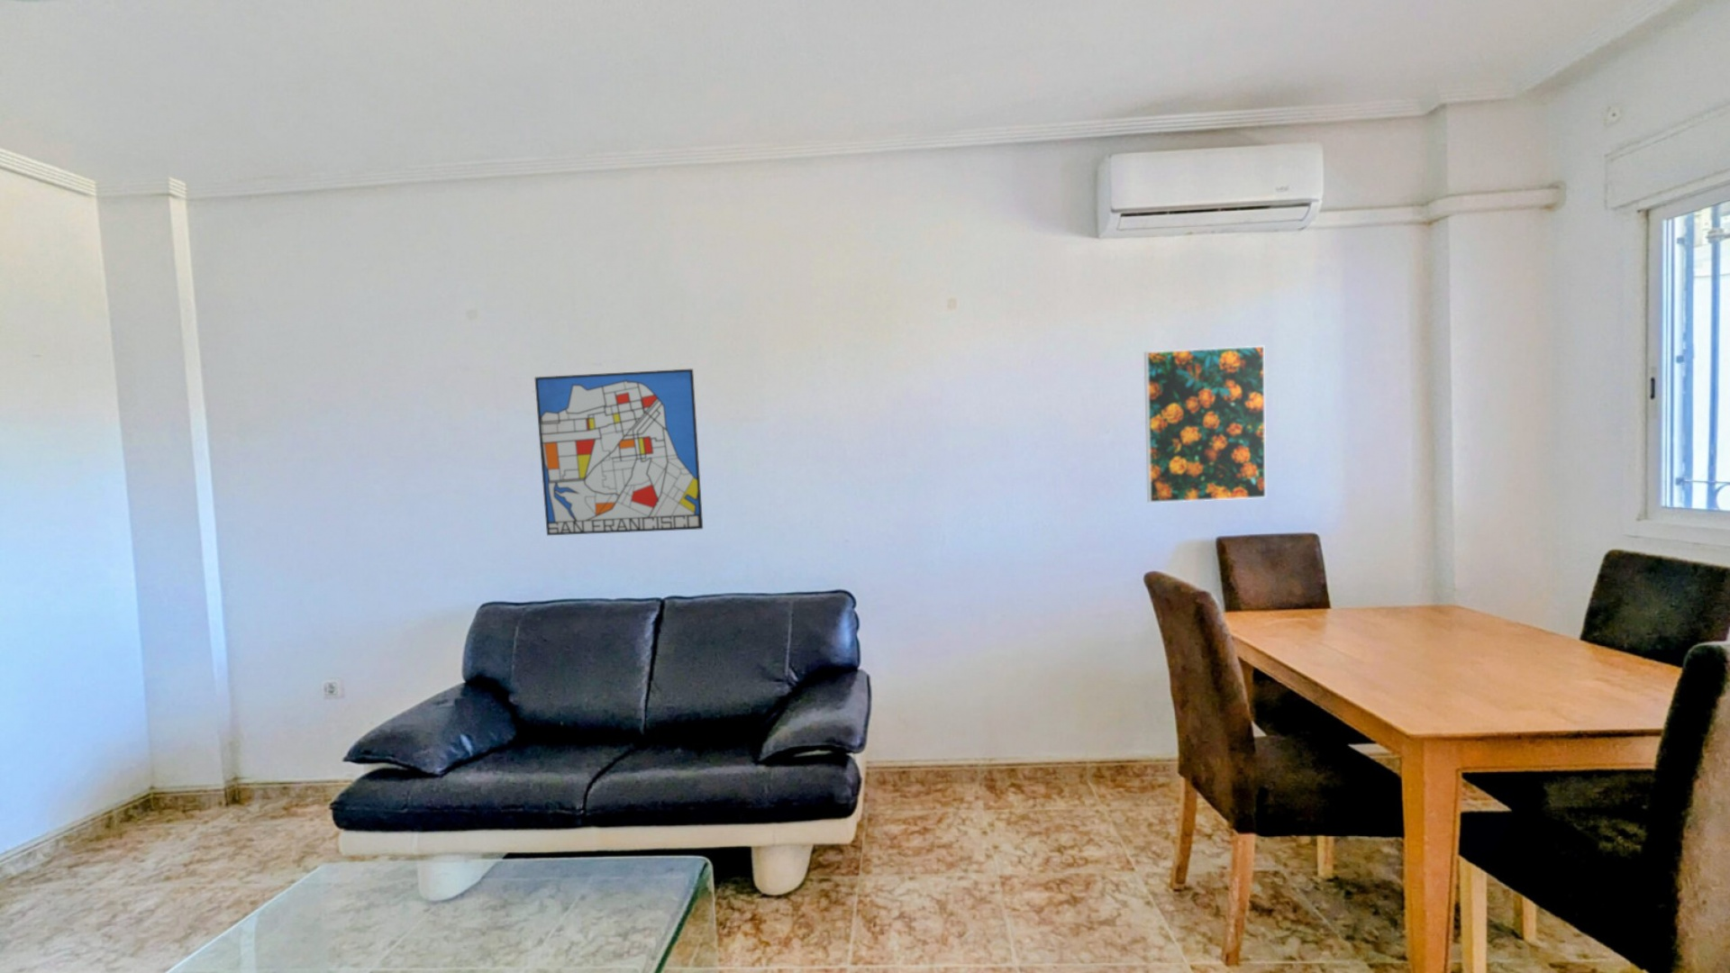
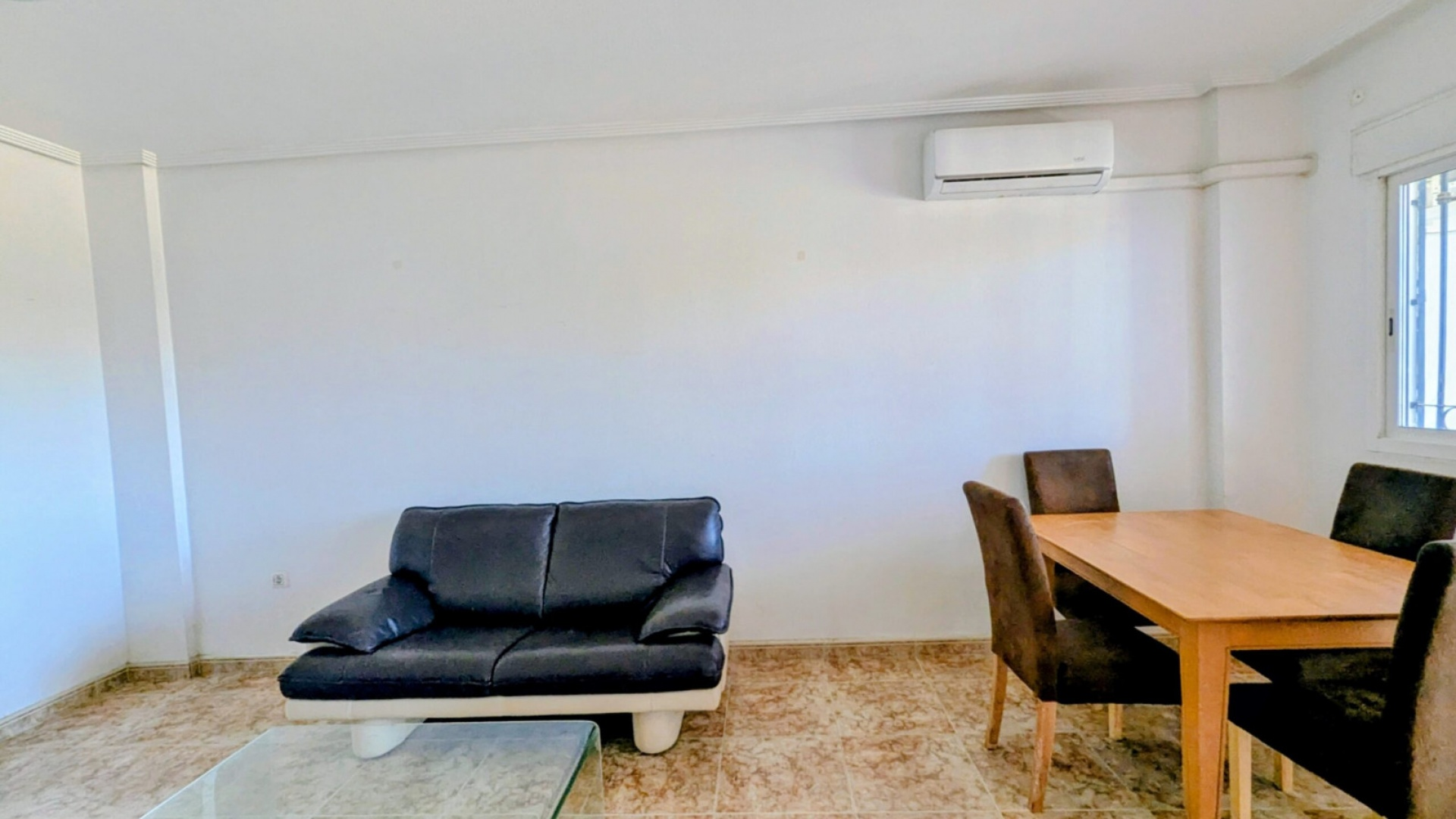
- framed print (1205, 424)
- wall art (619, 453)
